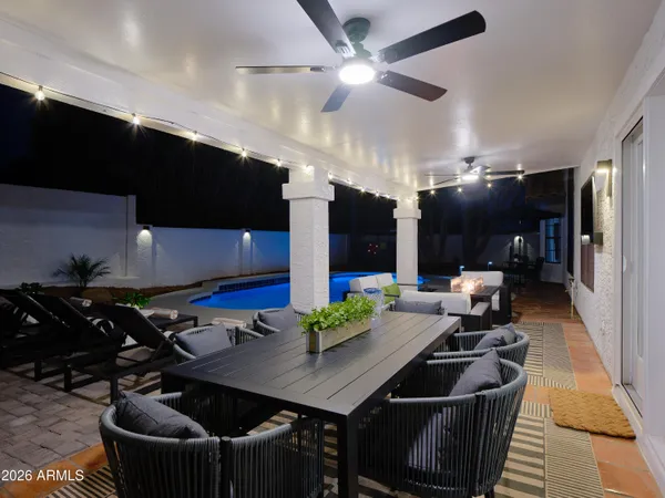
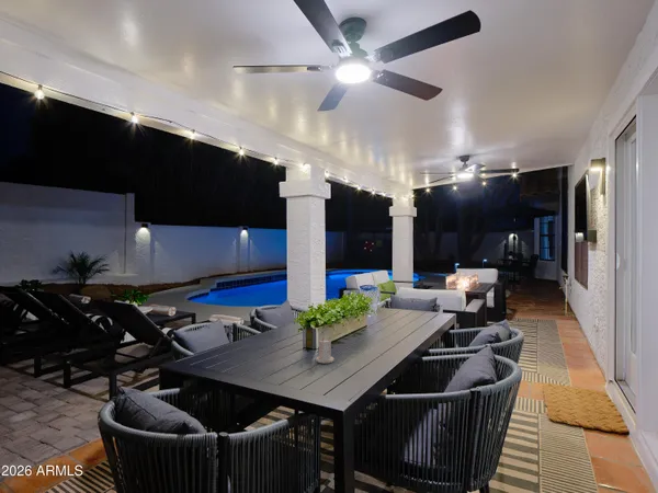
+ candle (325, 348)
